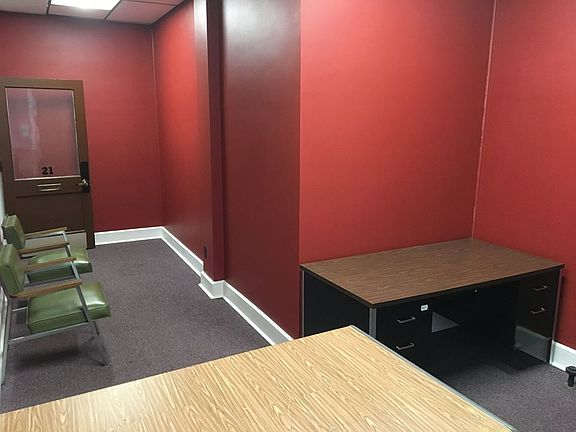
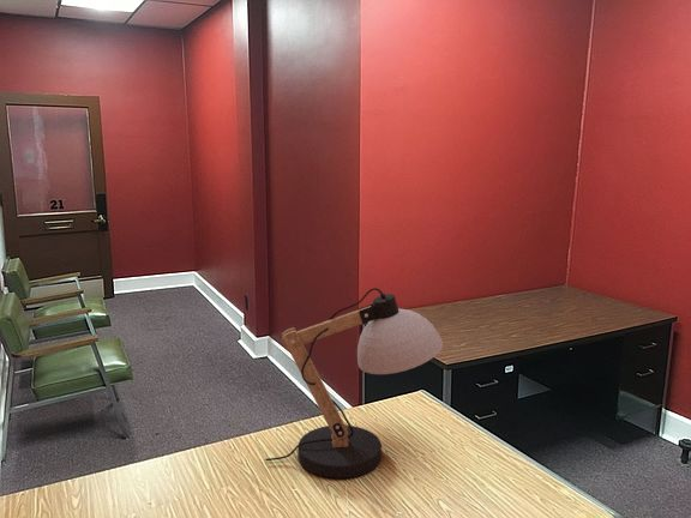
+ desk lamp (359, 367)
